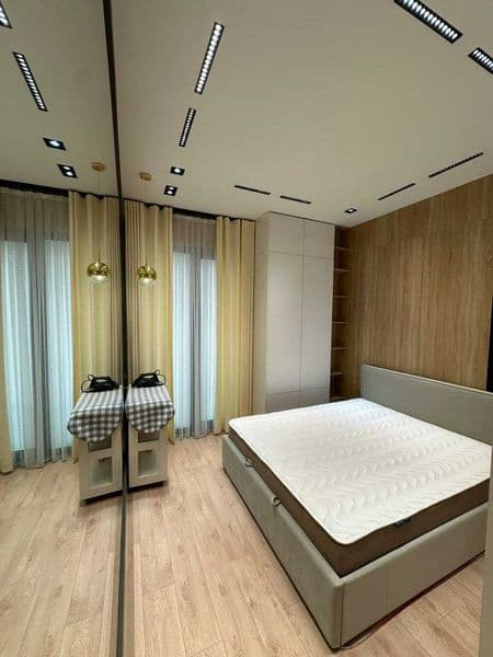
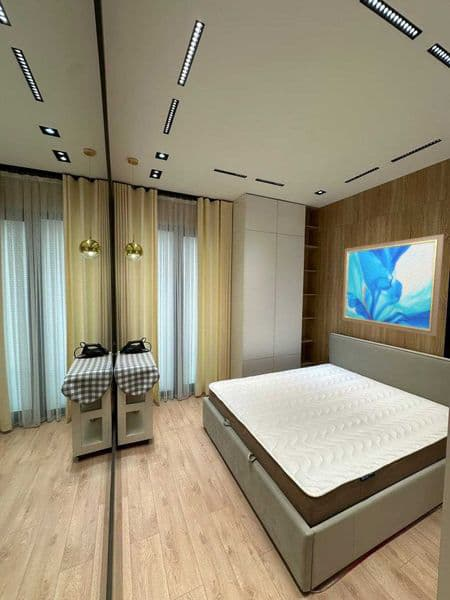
+ wall art (382, 285)
